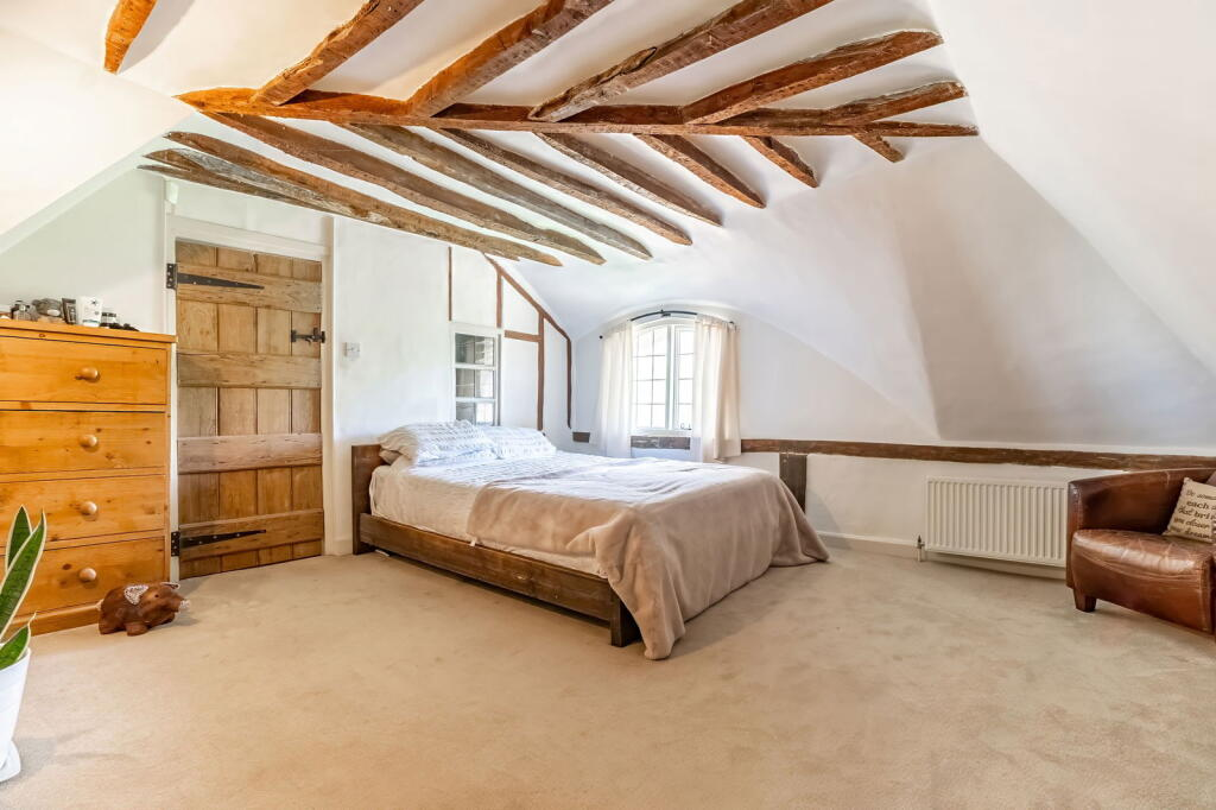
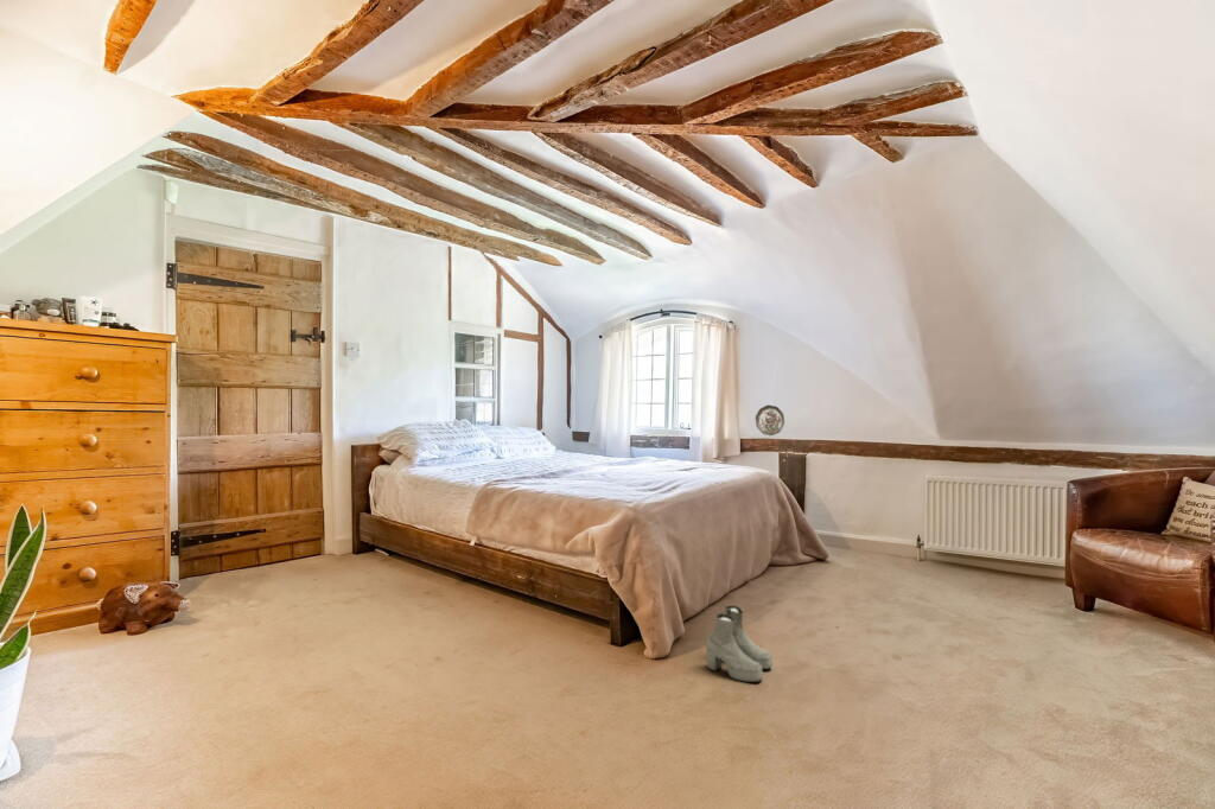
+ boots (738, 641)
+ decorative plate (770, 420)
